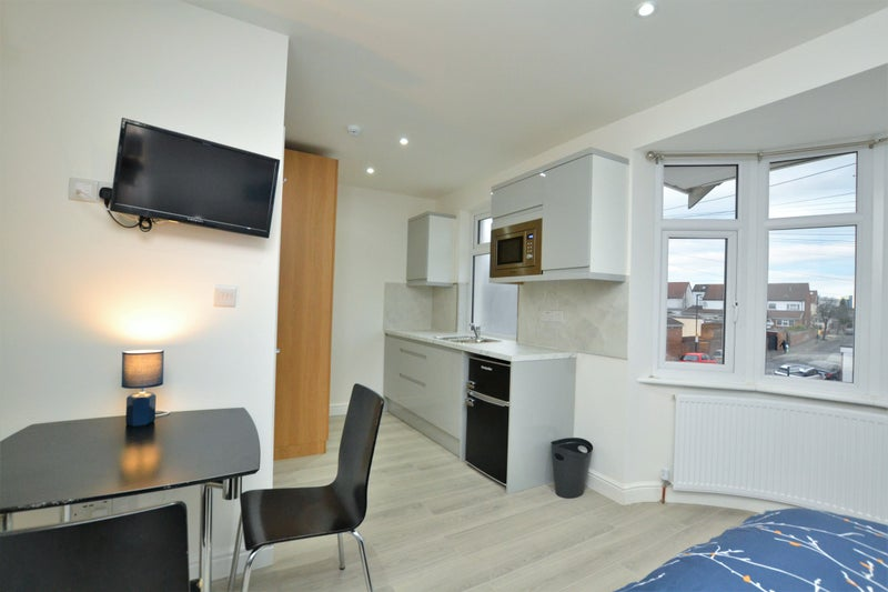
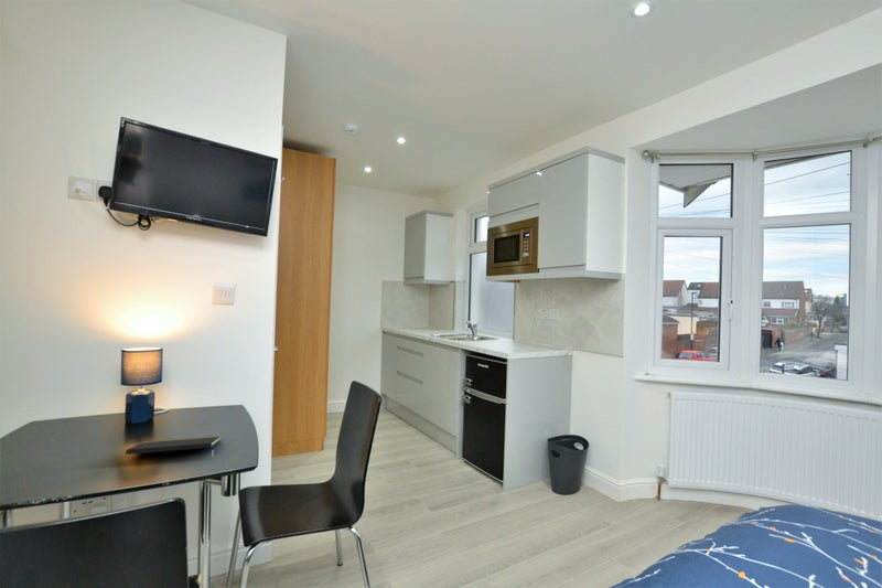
+ notepad (176, 443)
